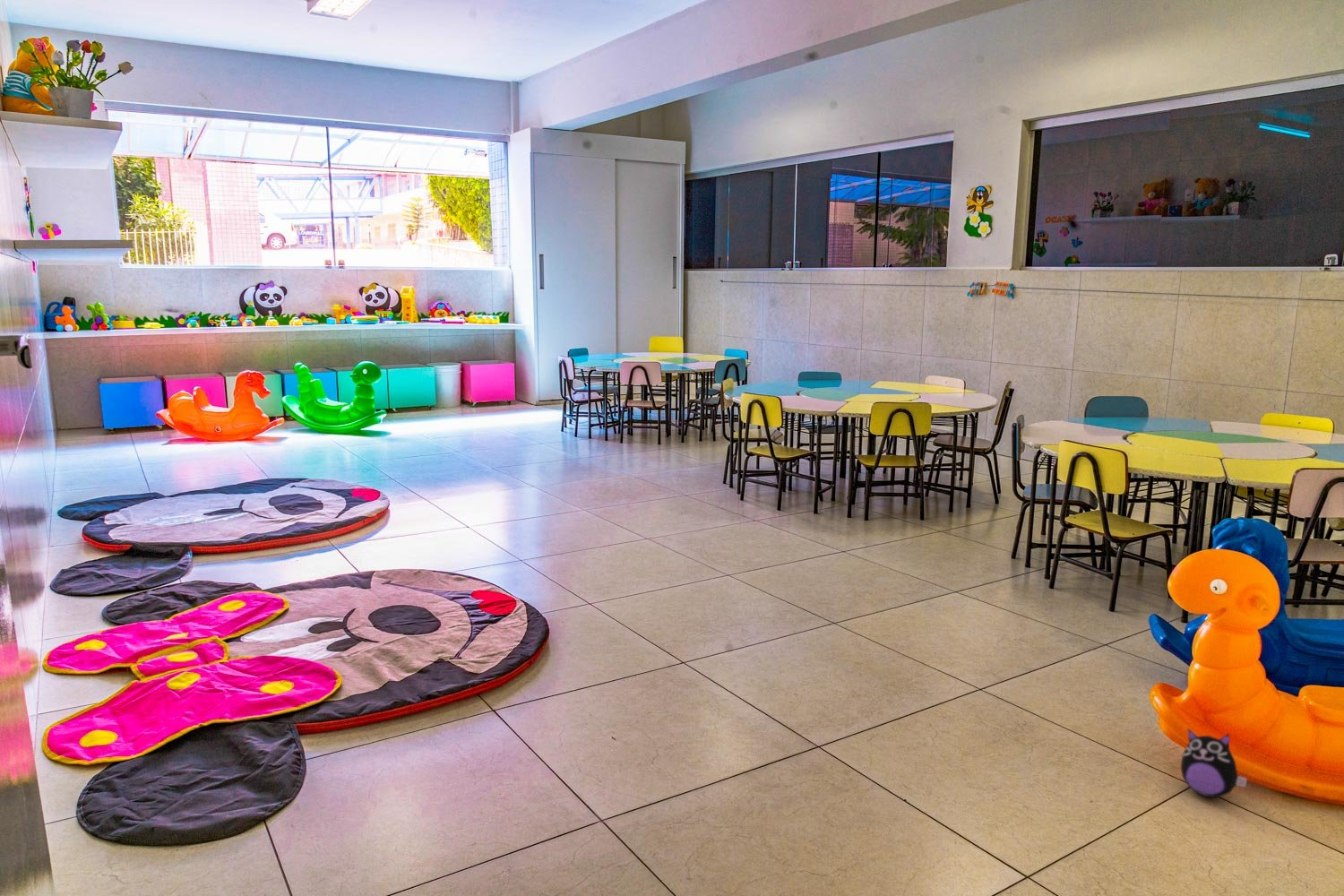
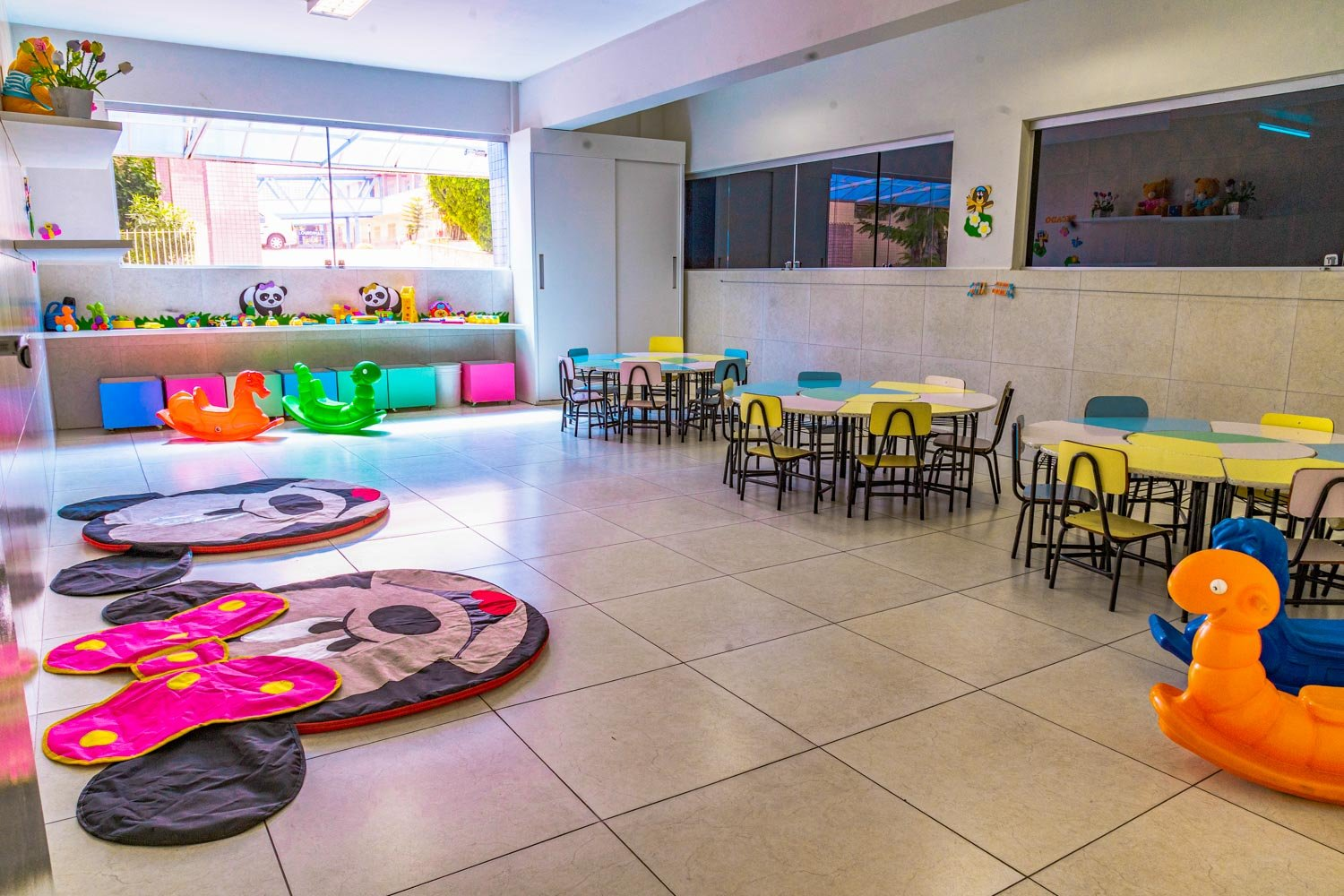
- plush toy (1212, 762)
